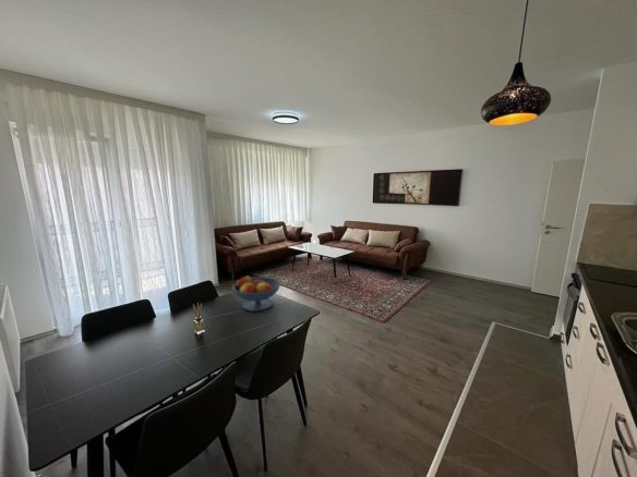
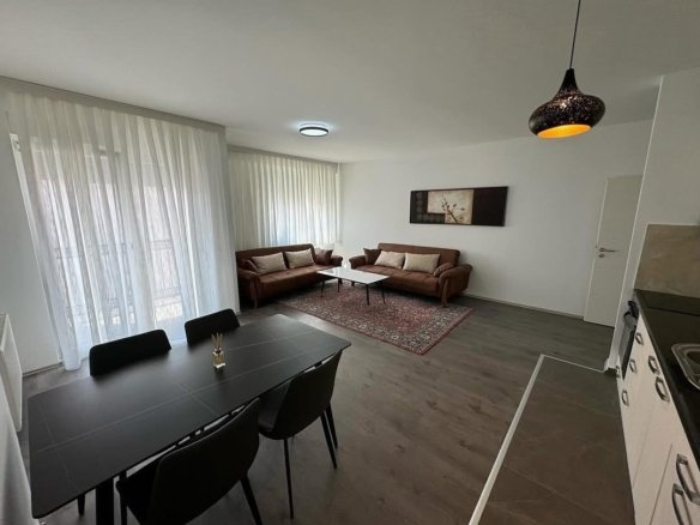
- fruit bowl (256, 291)
